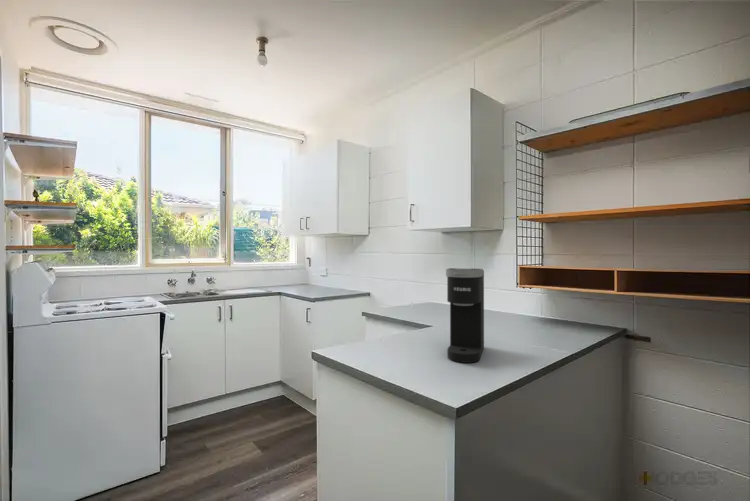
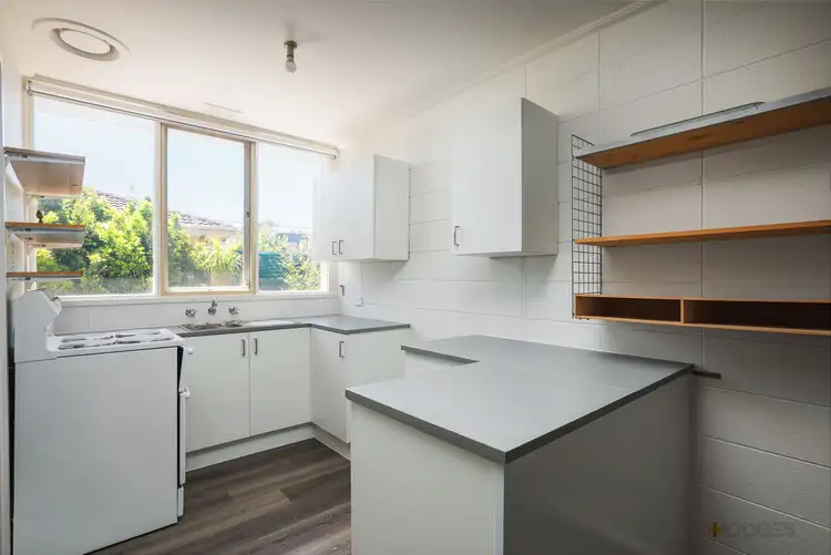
- coffee maker (466, 310)
